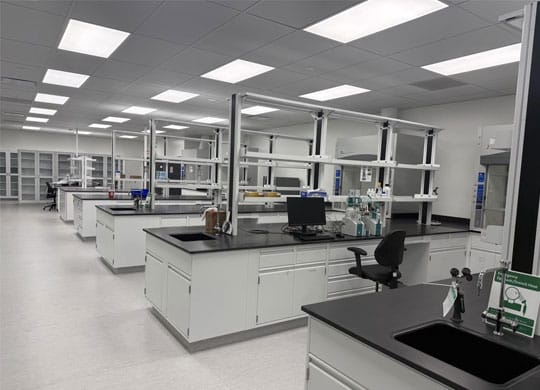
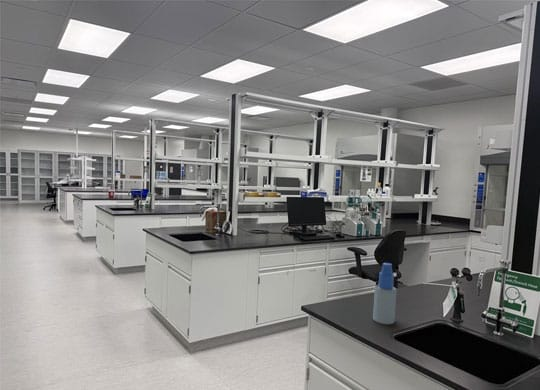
+ spray bottle (385, 291)
